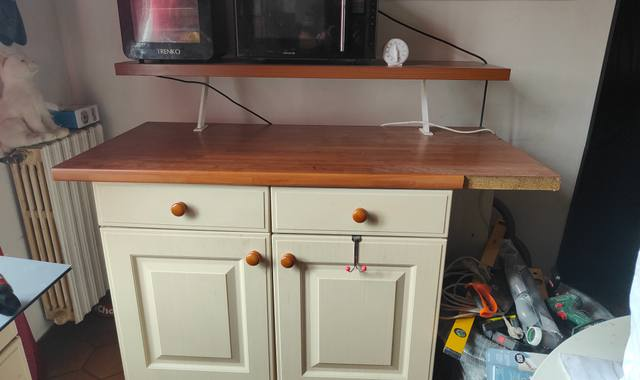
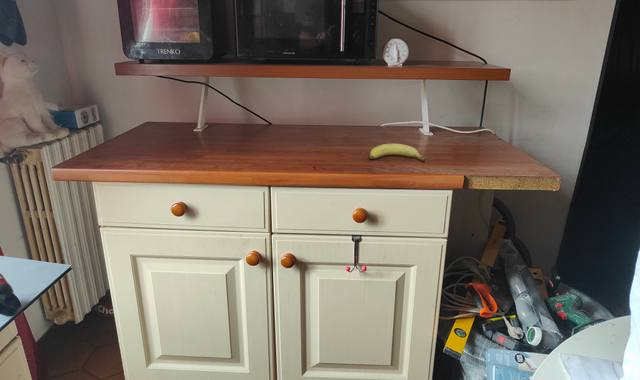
+ fruit (396, 152)
